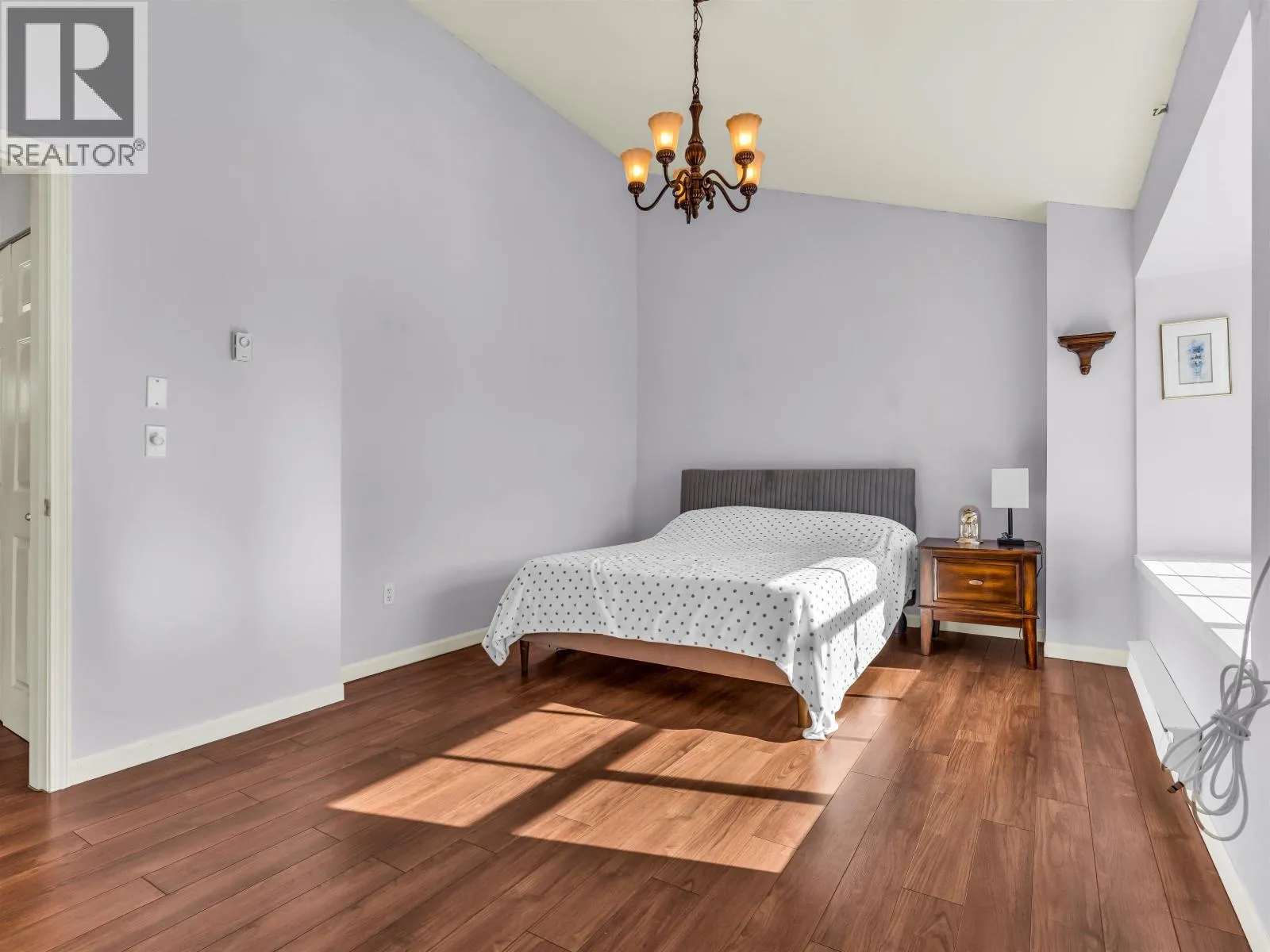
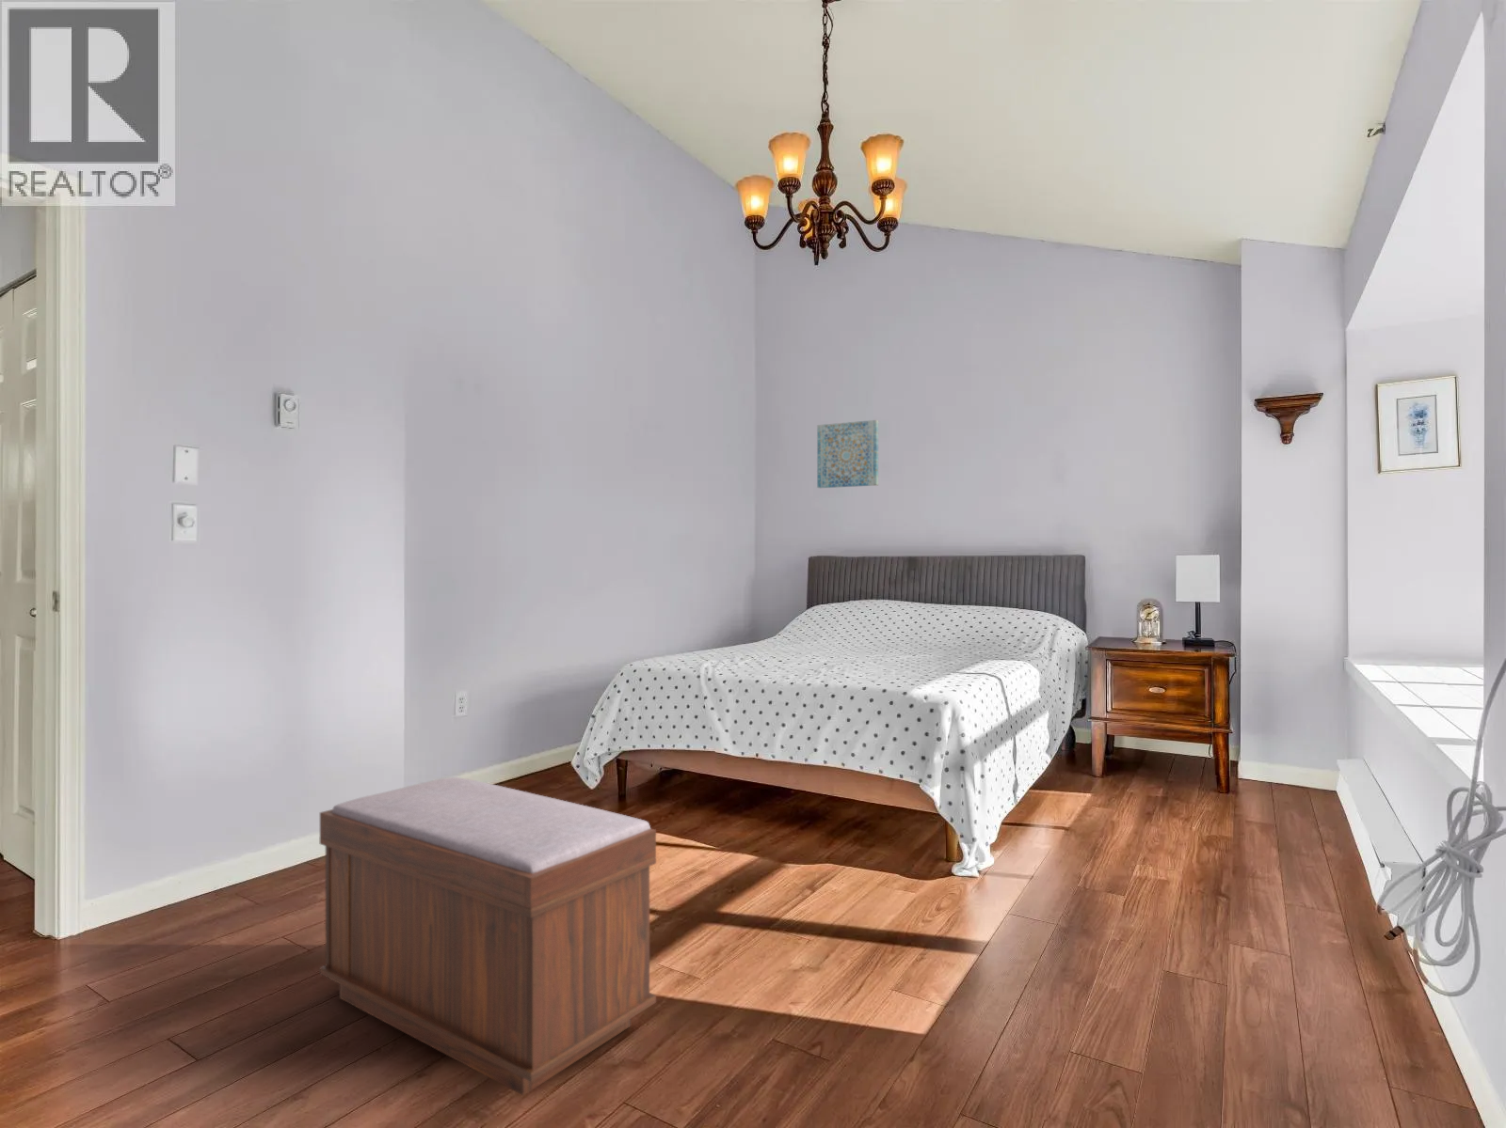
+ wall art (847, 454)
+ bench (484, 908)
